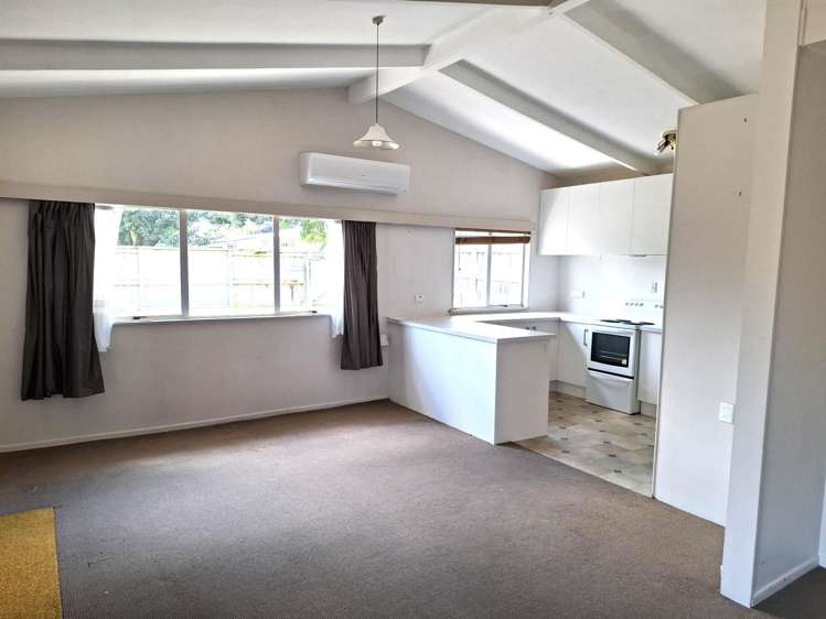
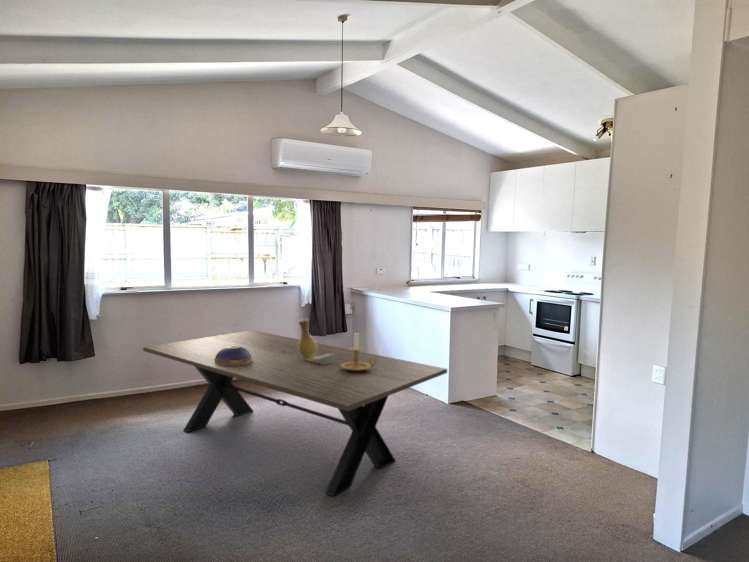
+ candle holder (356, 350)
+ decorative bowl (233, 352)
+ vase (313, 339)
+ dining table (285, 401)
